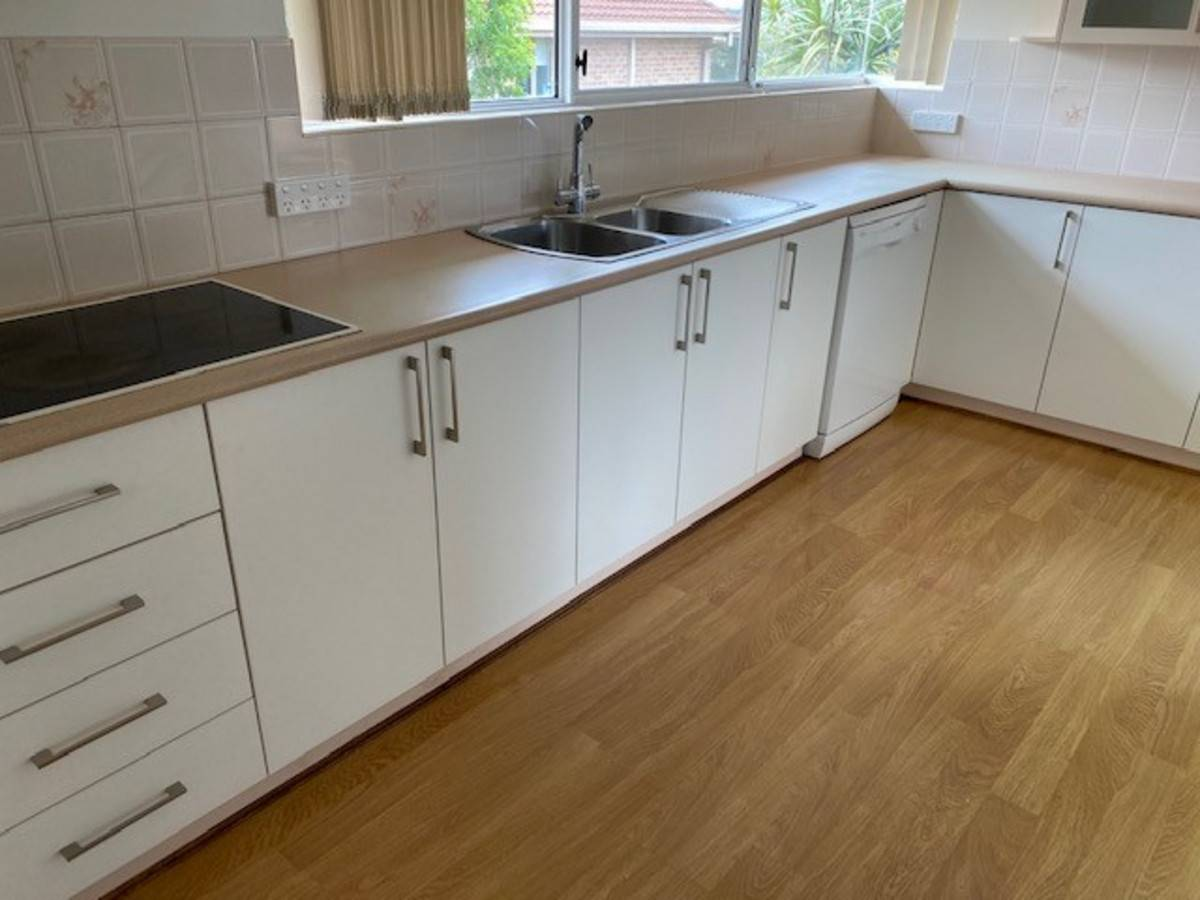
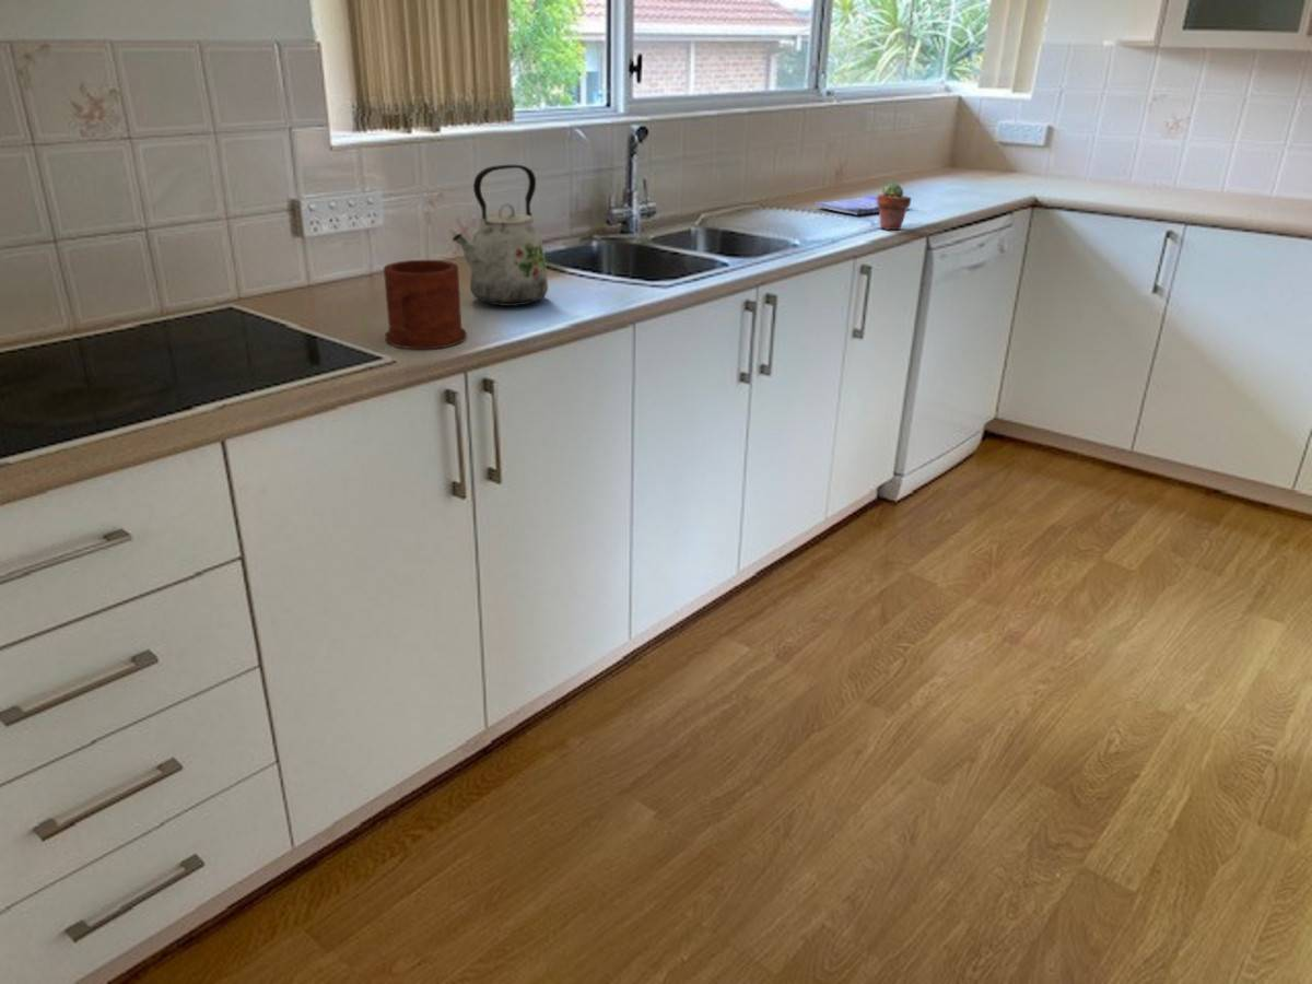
+ mug (418, 304)
+ dish towel (863, 203)
+ potted succulent (892, 204)
+ kettle (495, 236)
